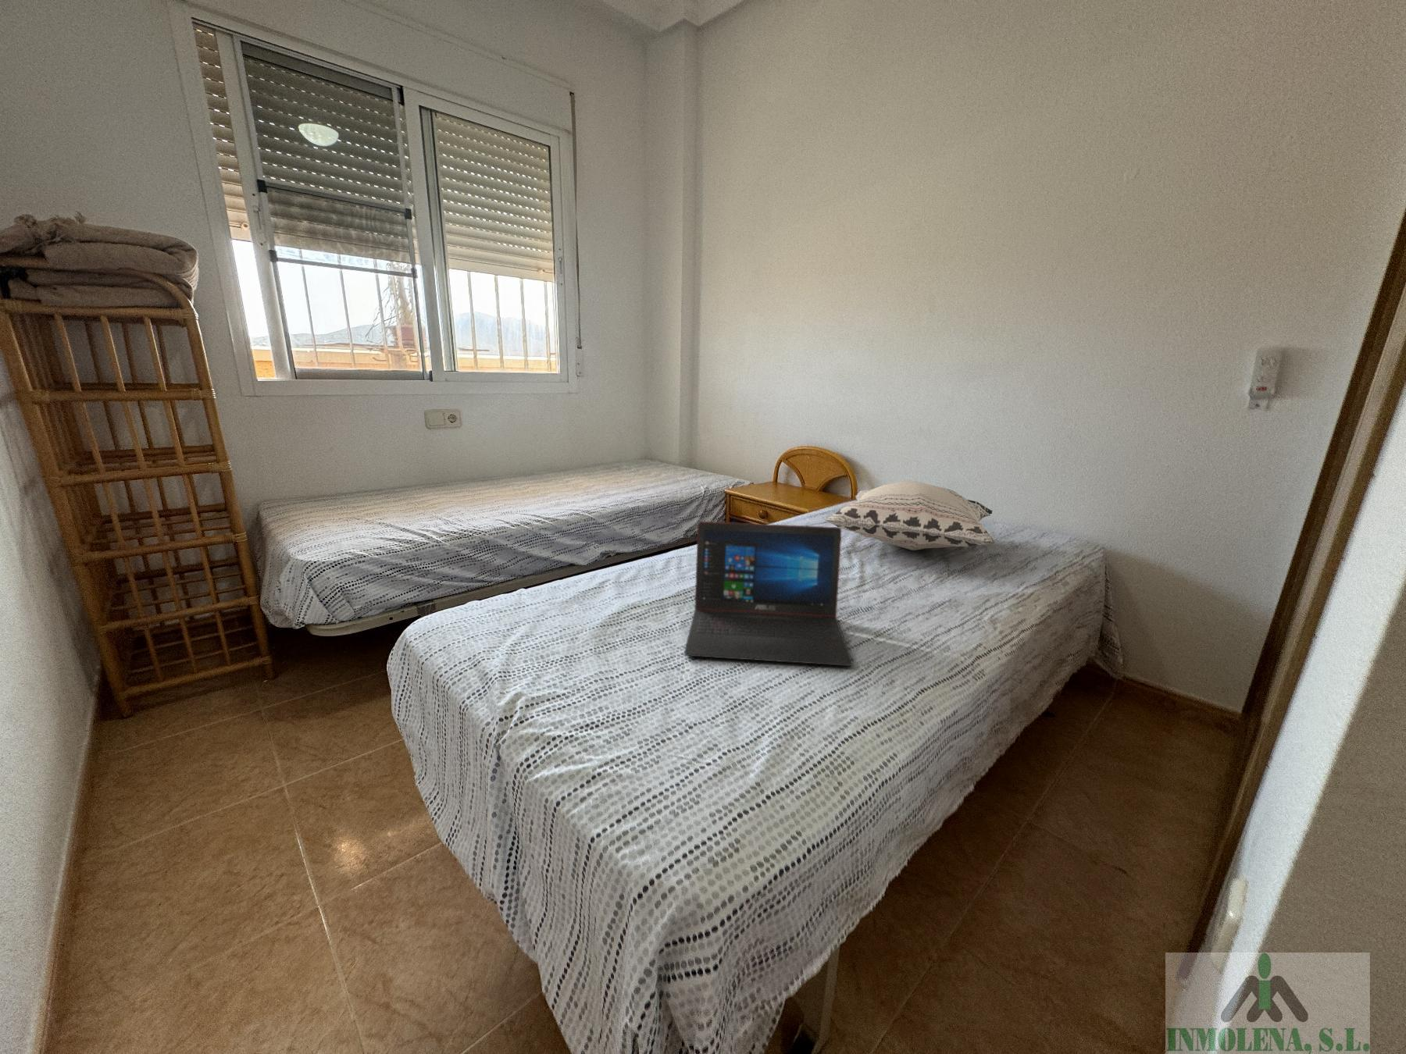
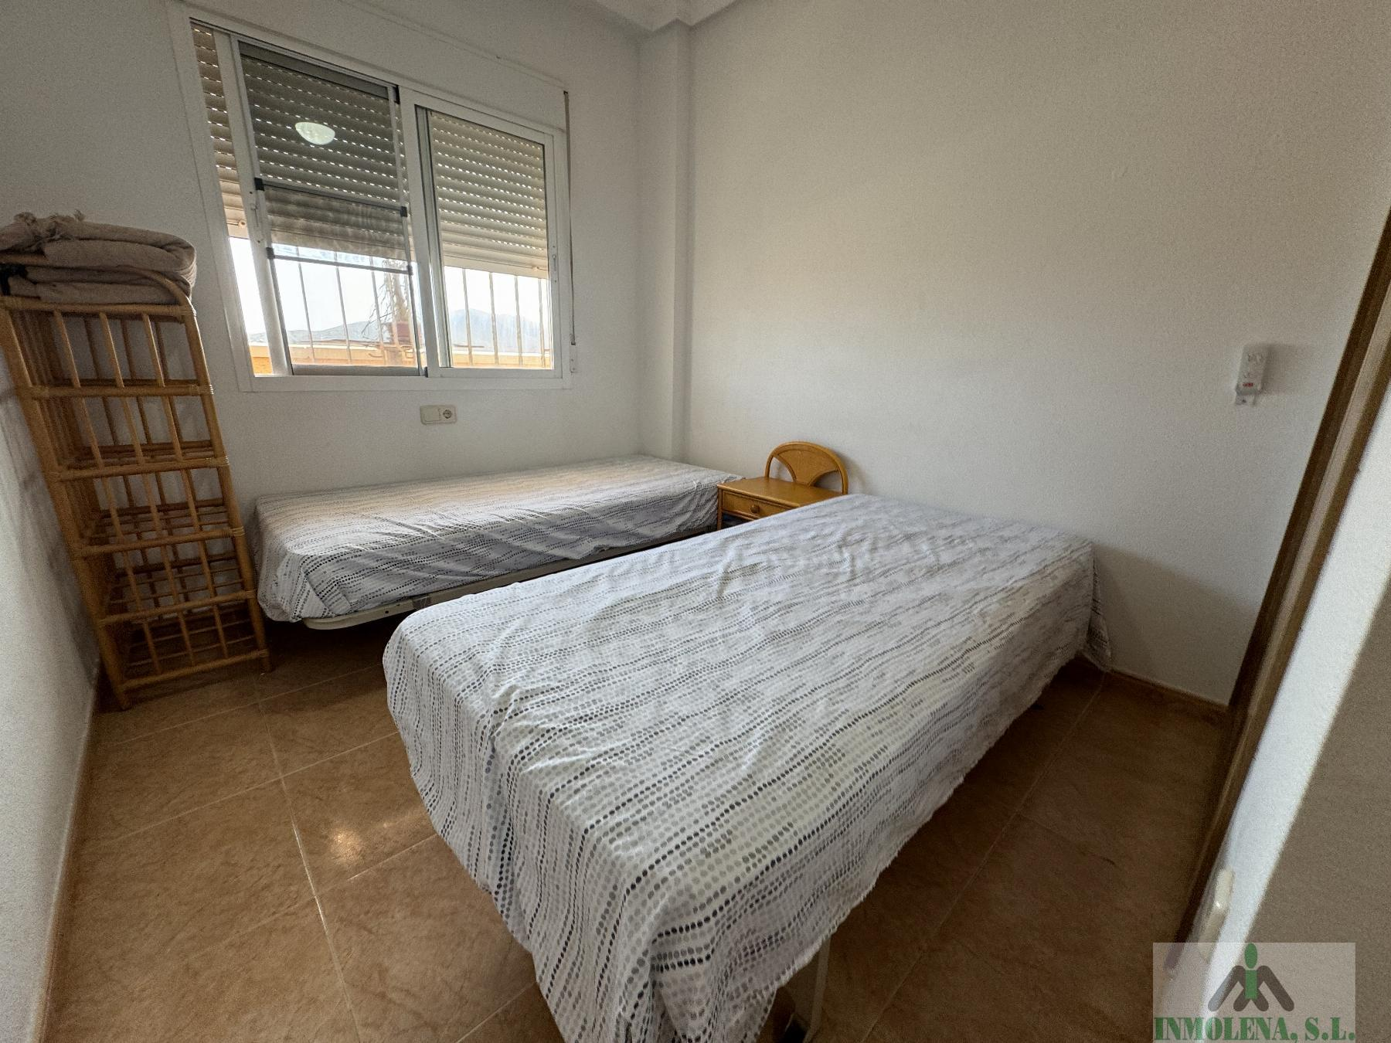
- laptop (768, 588)
- decorative pillow (913, 515)
